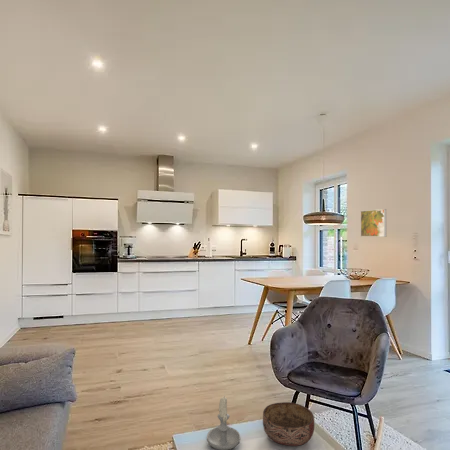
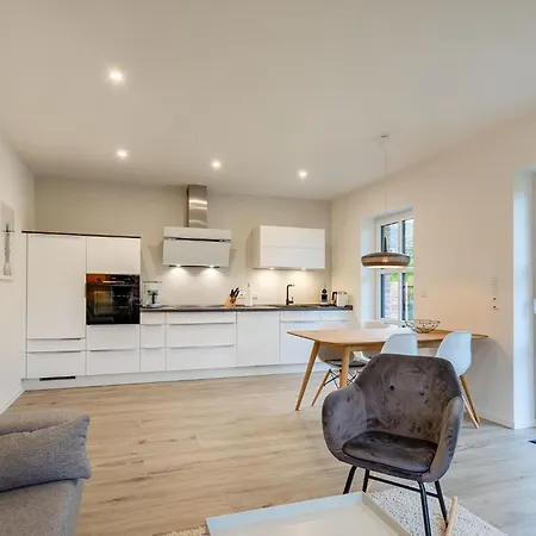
- candle (223, 419)
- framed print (373, 223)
- bowl (288, 425)
